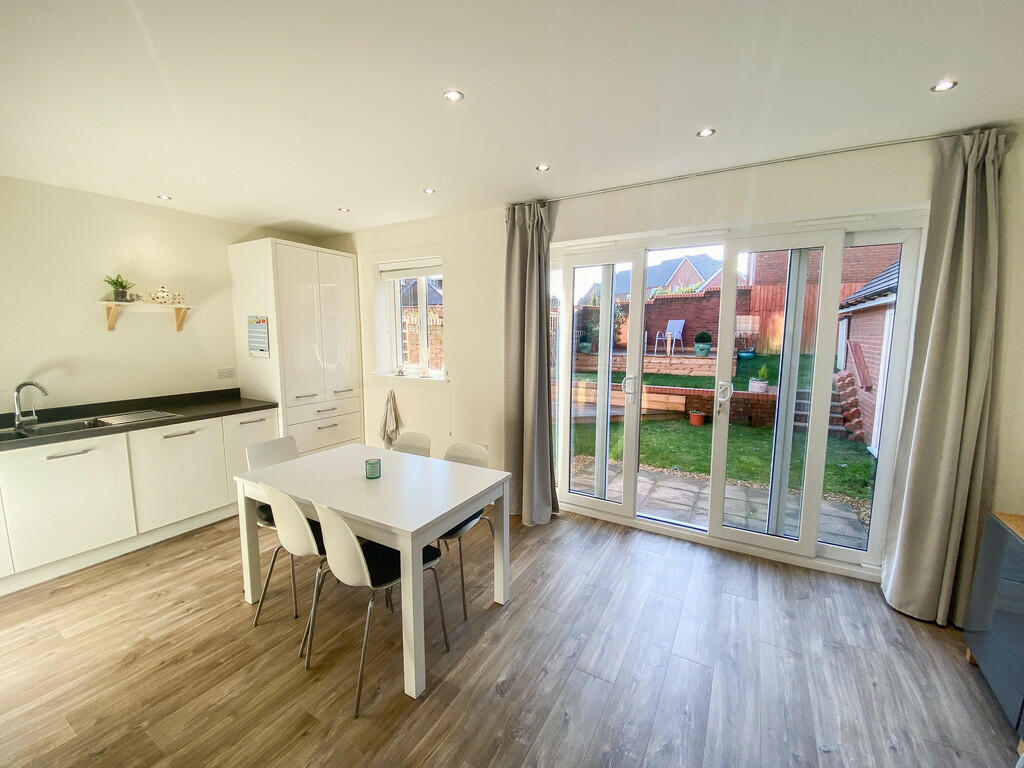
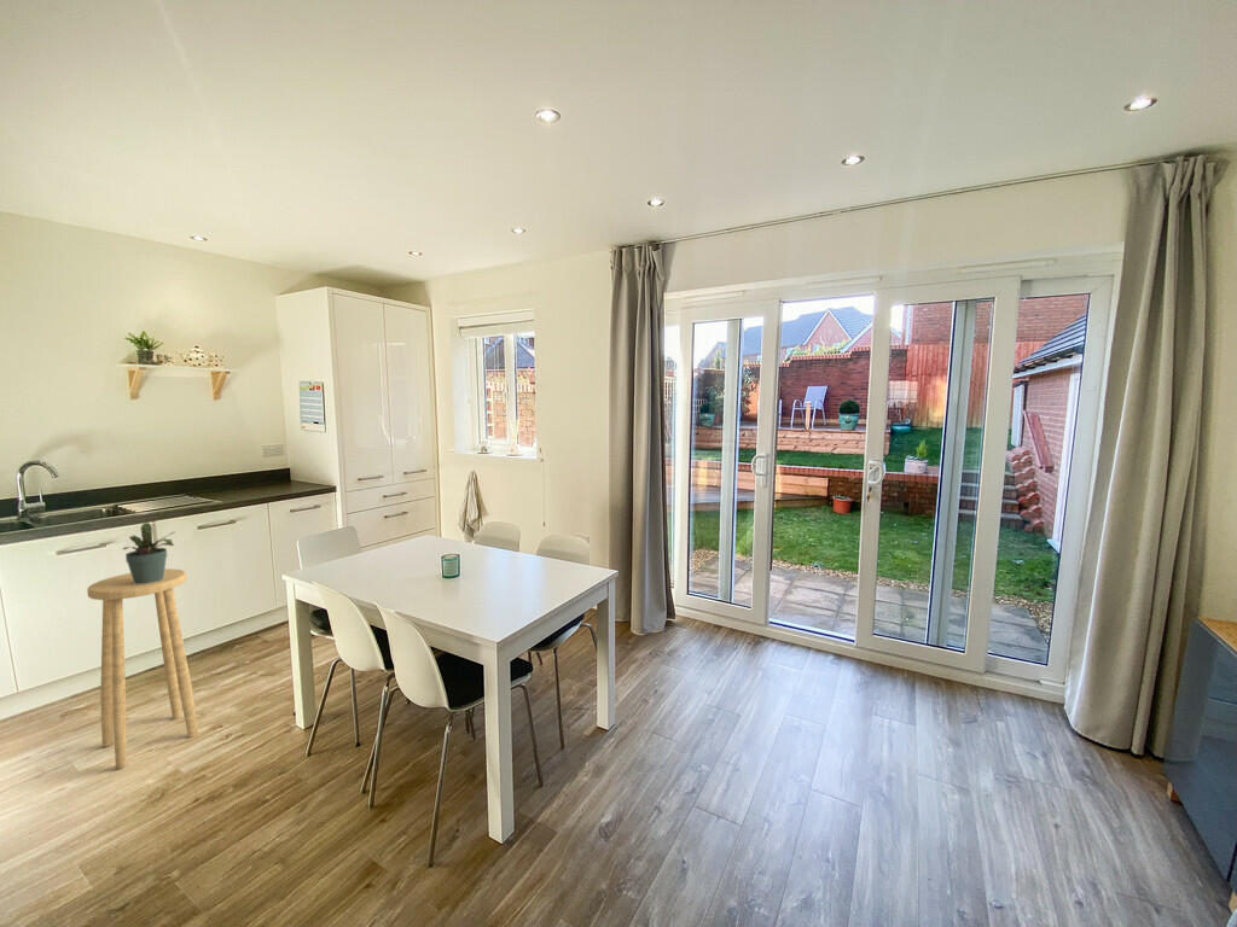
+ potted plant (152, 550)
+ stool (163, 660)
